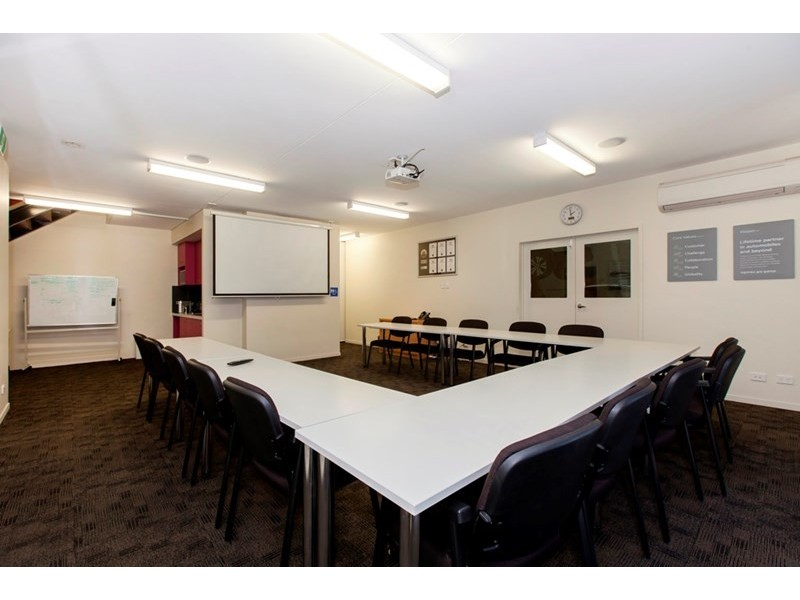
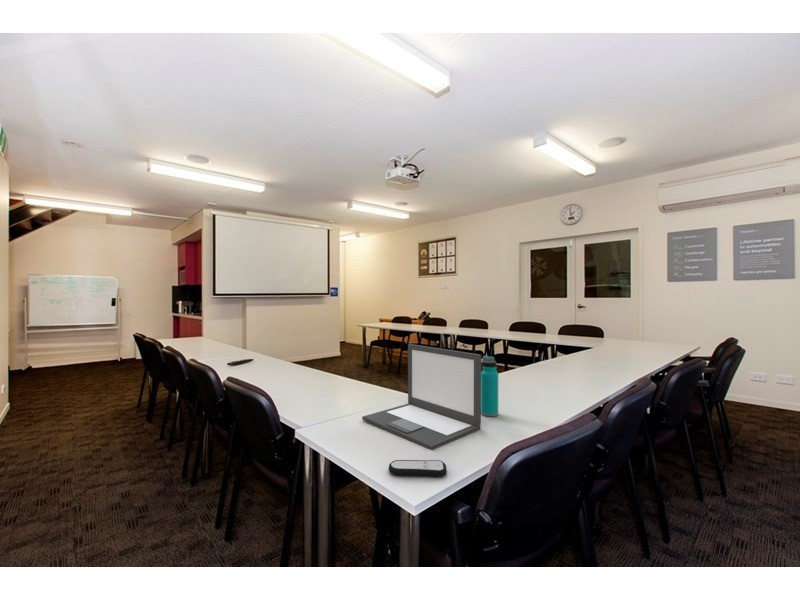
+ remote control (417, 467)
+ laptop (419, 388)
+ water bottle (489, 385)
